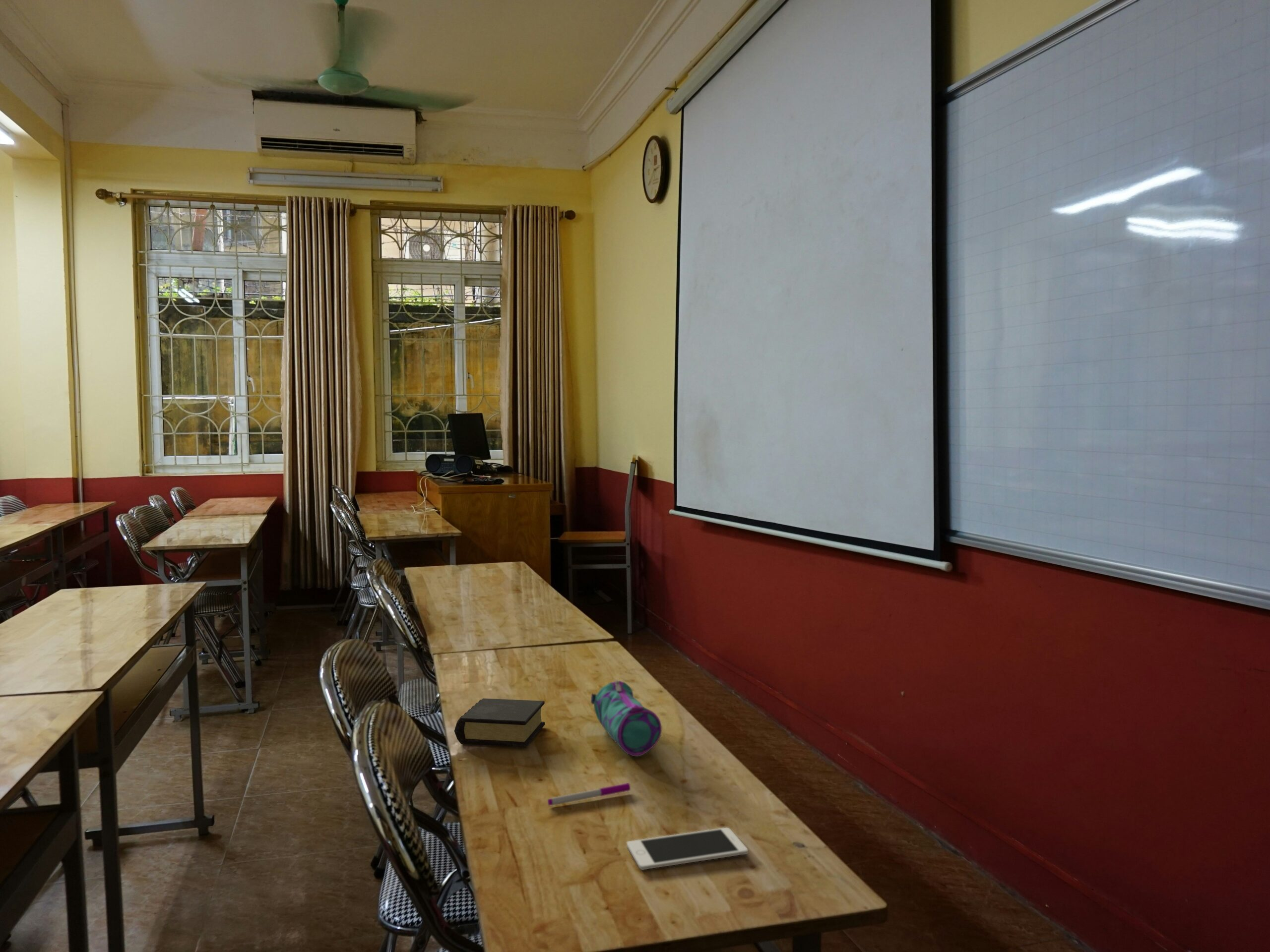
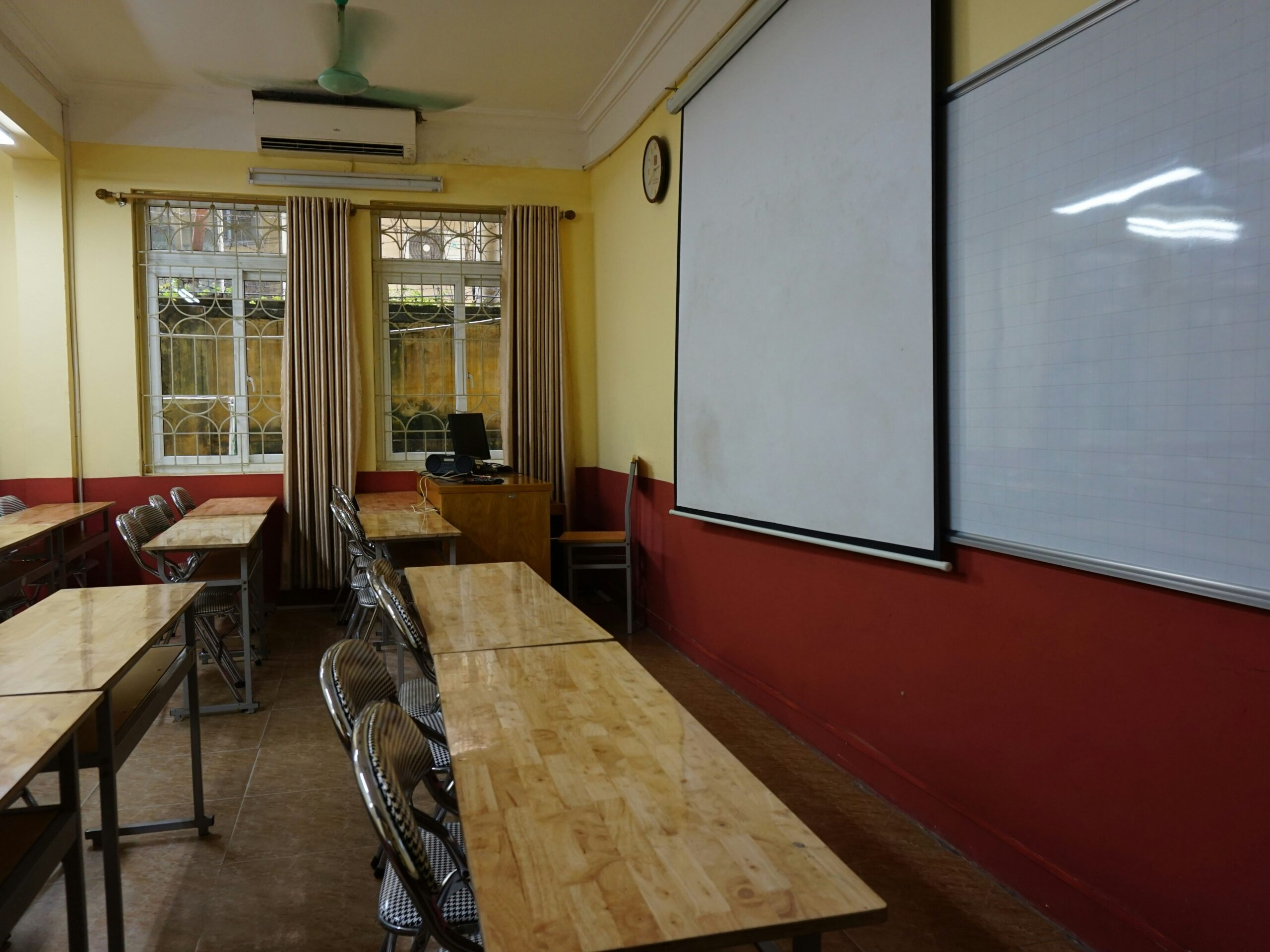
- pencil case (625, 715)
- pen (589, 794)
- book (500, 721)
- cell phone (687, 847)
